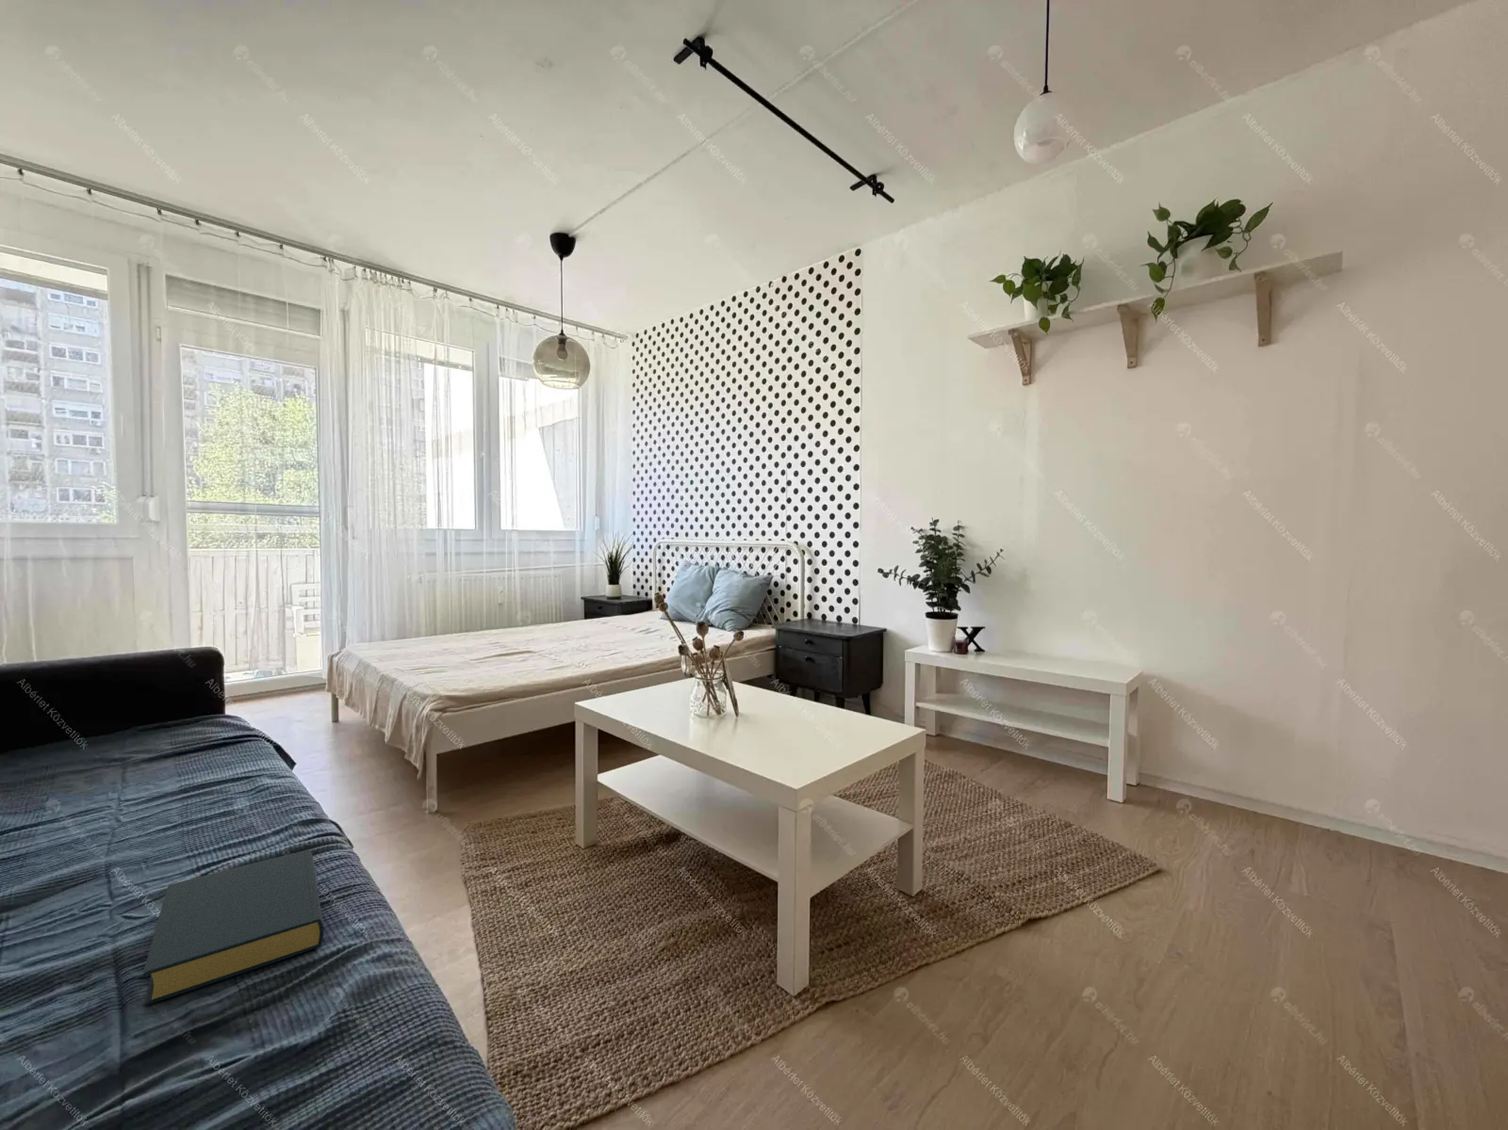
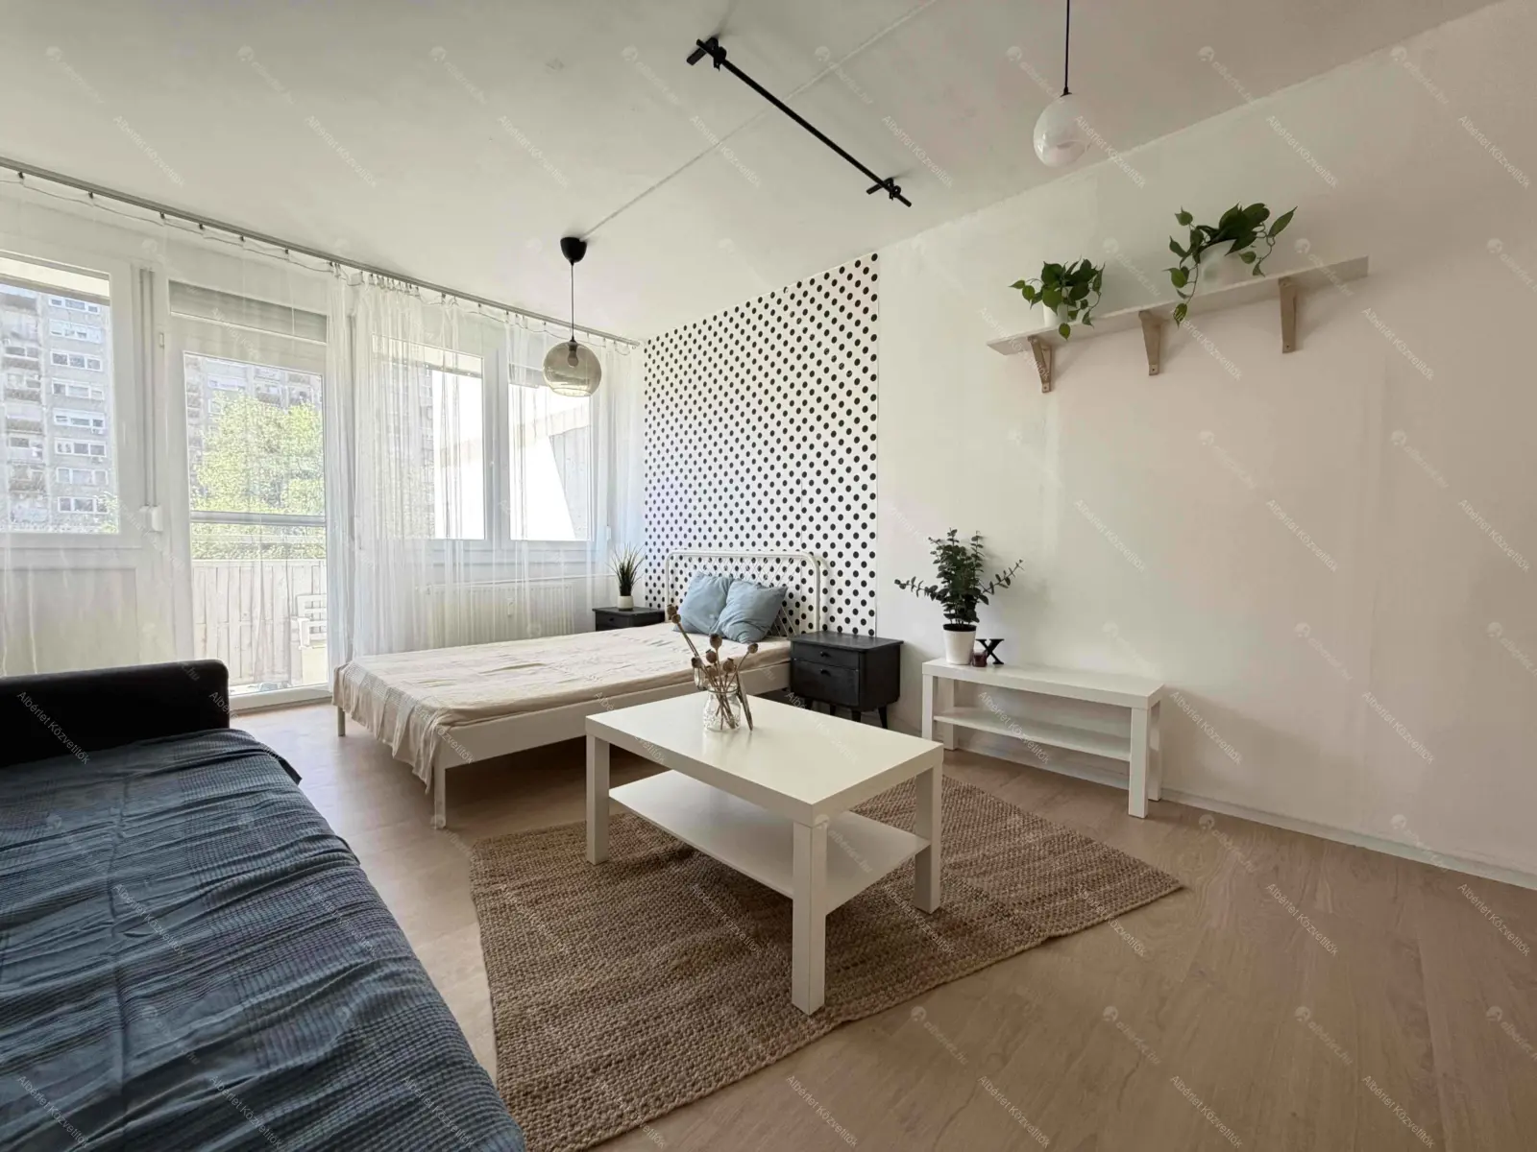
- hardback book (242, 914)
